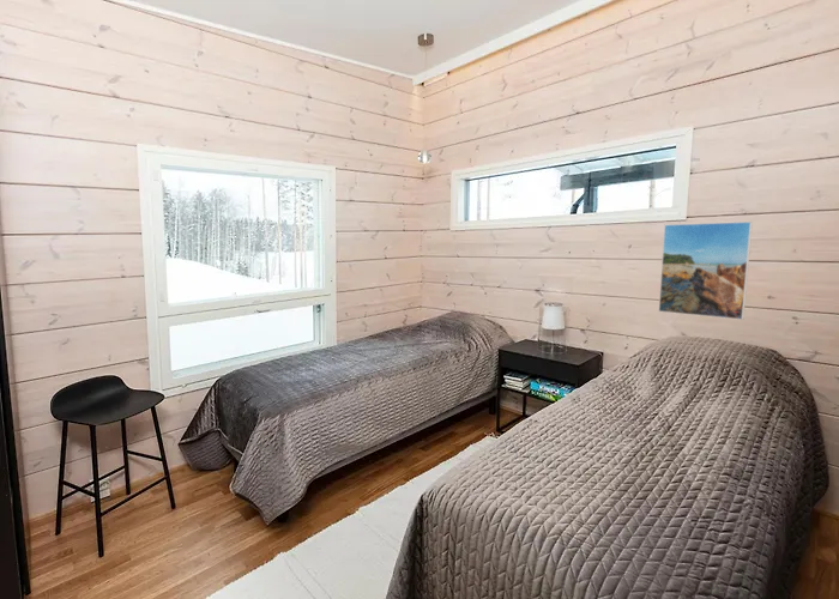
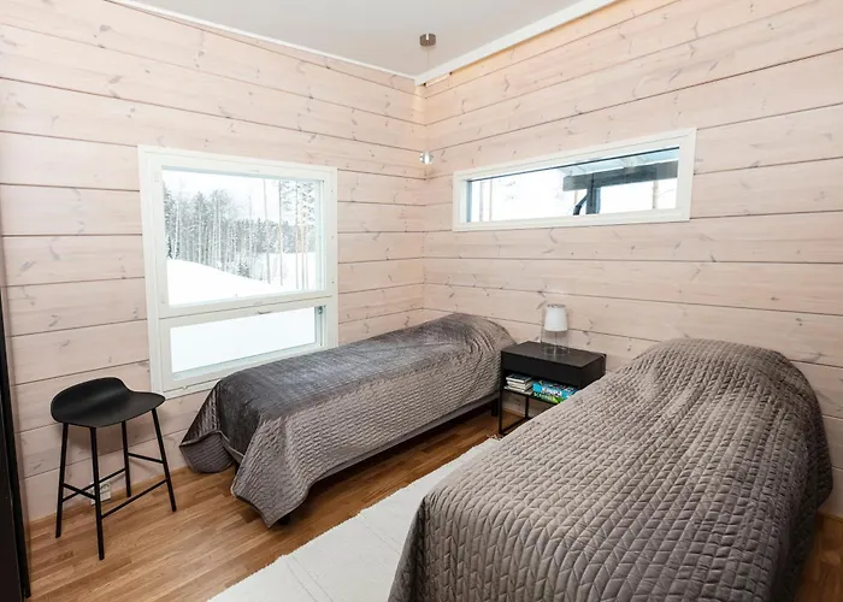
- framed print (701, 270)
